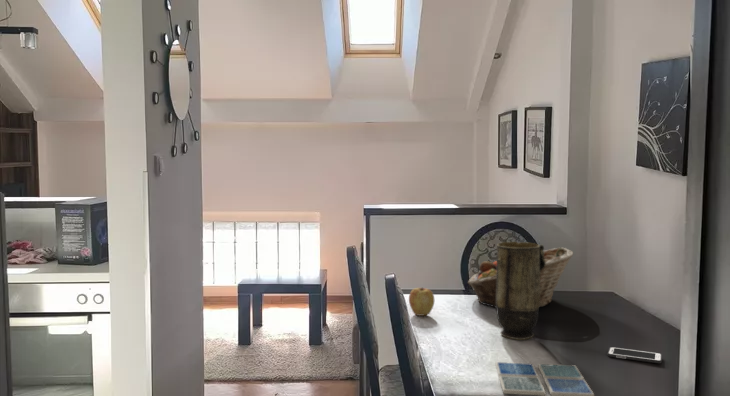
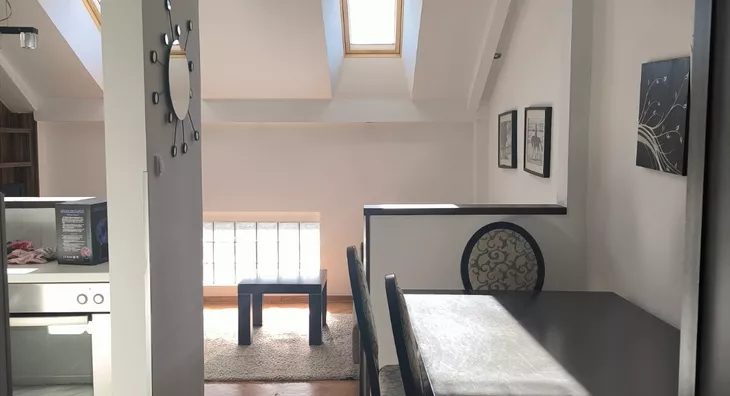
- vase (518, 290)
- apple (421, 301)
- fruit basket (540, 274)
- cell phone (634, 355)
- drink coaster (543, 378)
